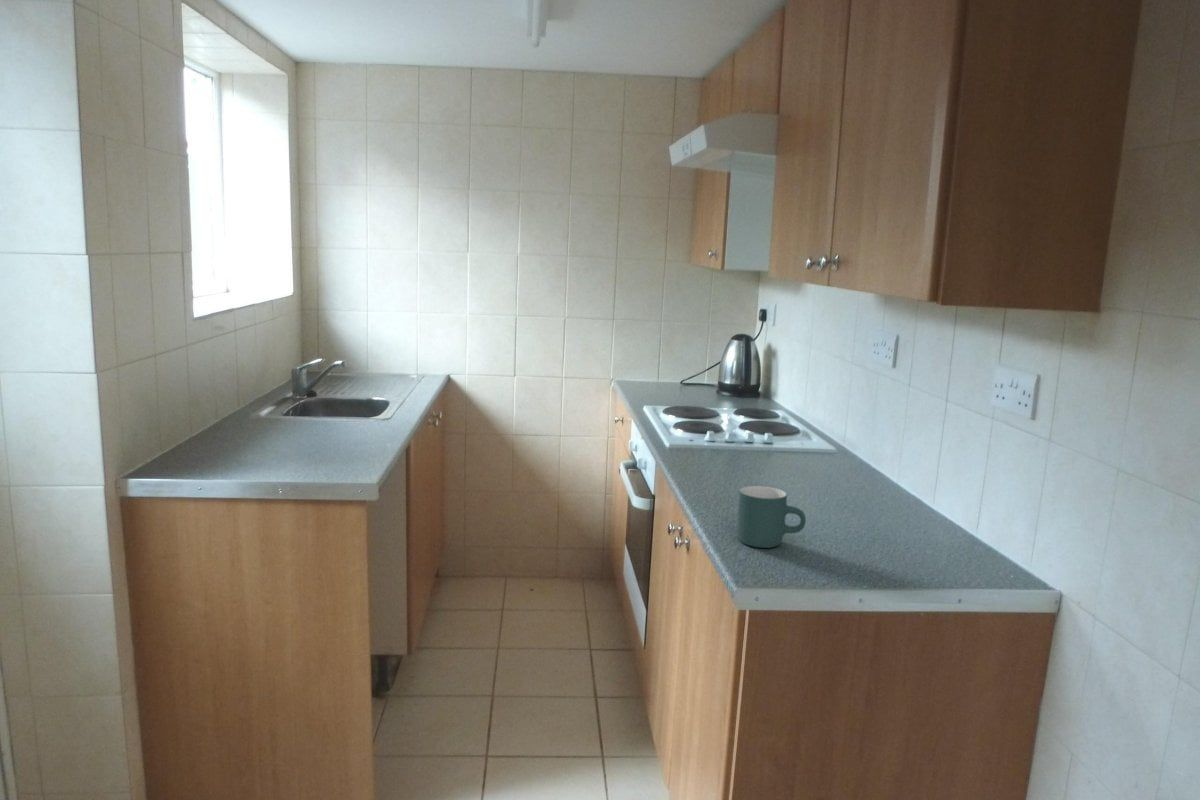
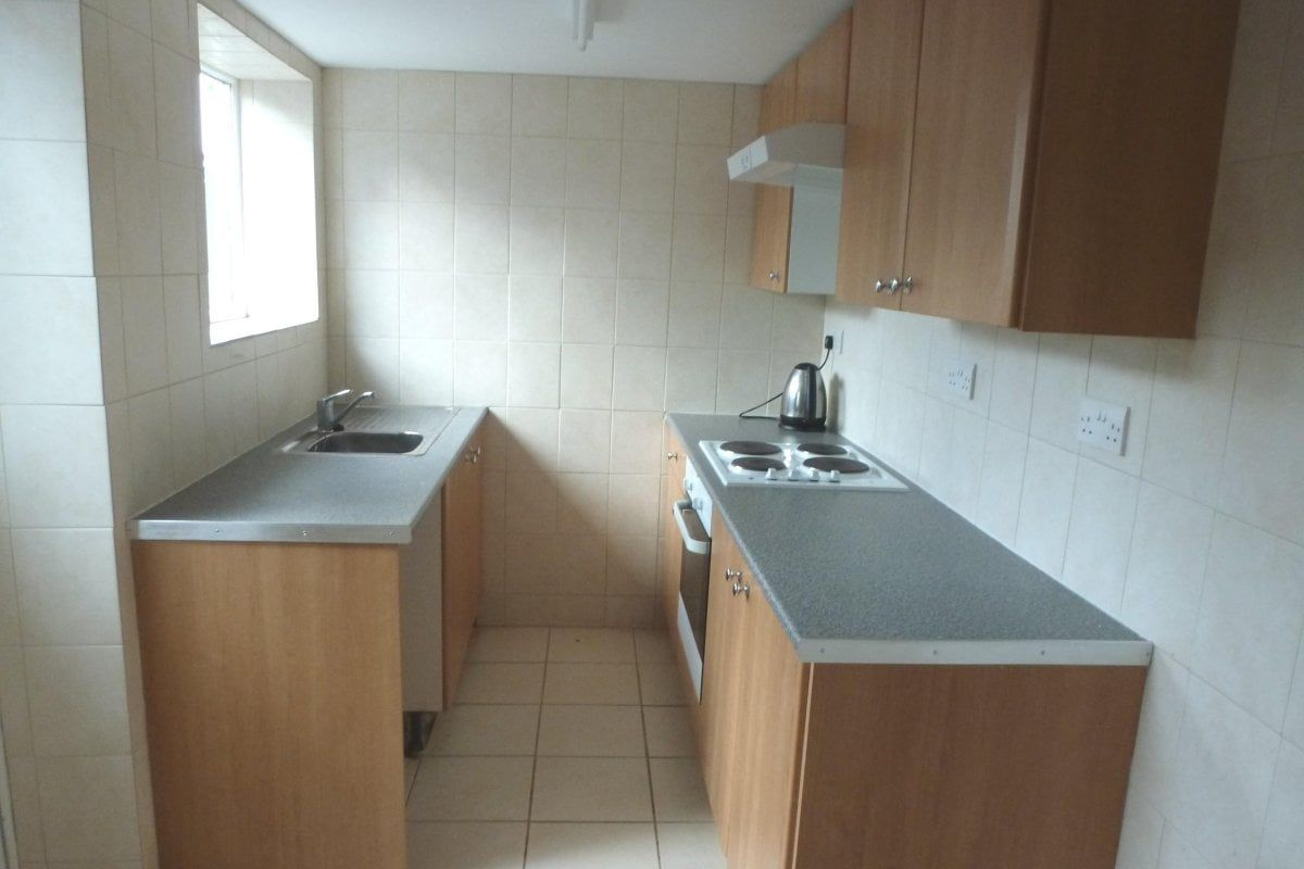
- mug (769, 516)
